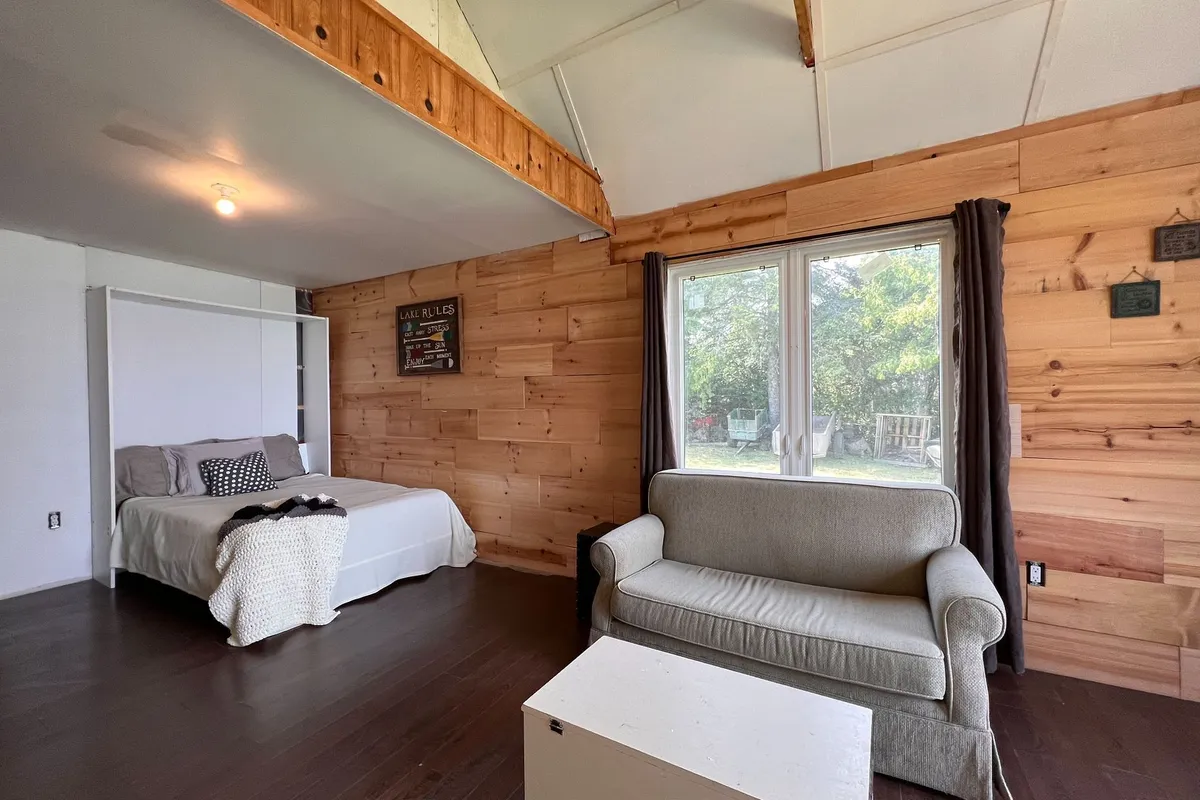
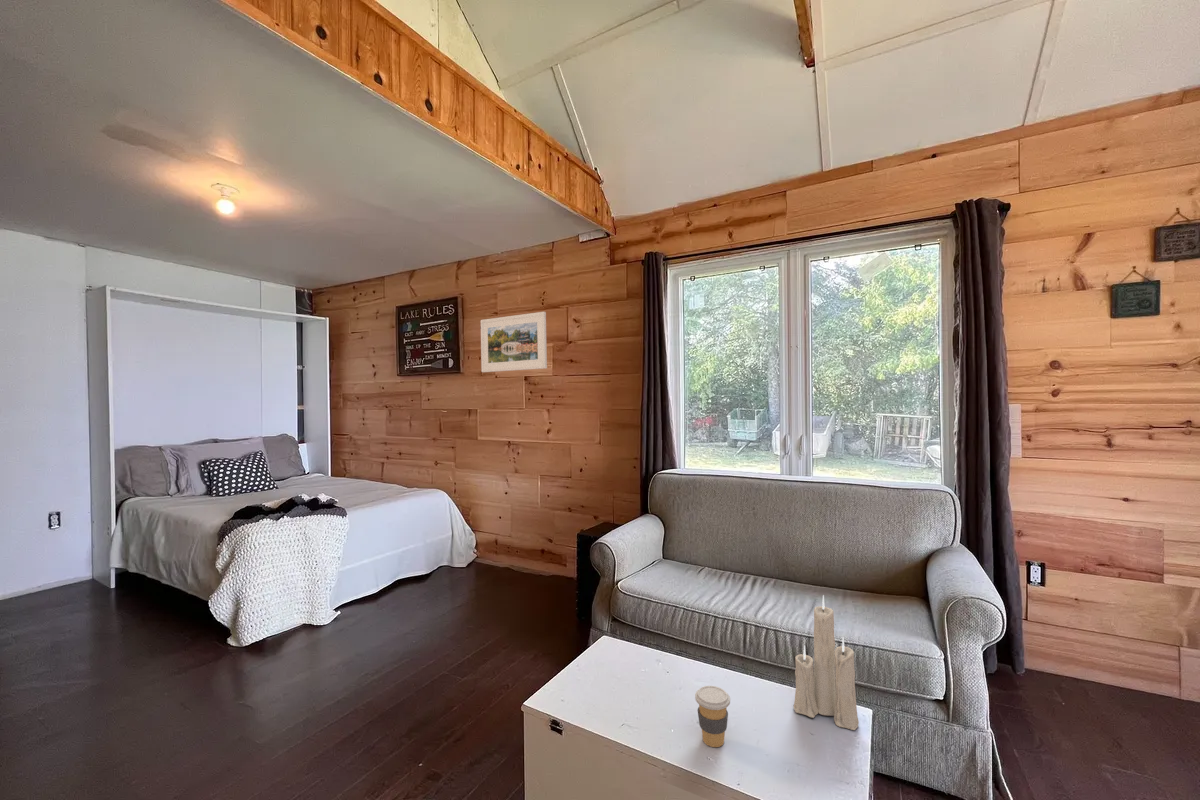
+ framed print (512, 343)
+ candle (824, 652)
+ coffee cup (712, 717)
